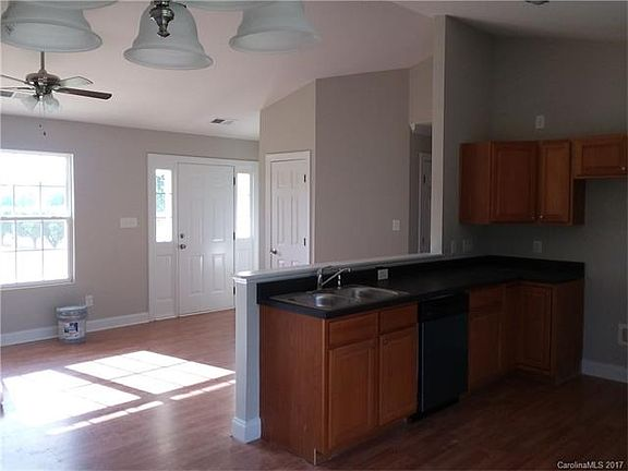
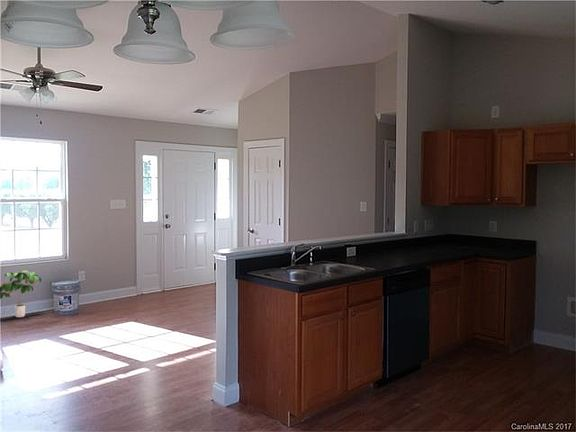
+ potted plant (21, 292)
